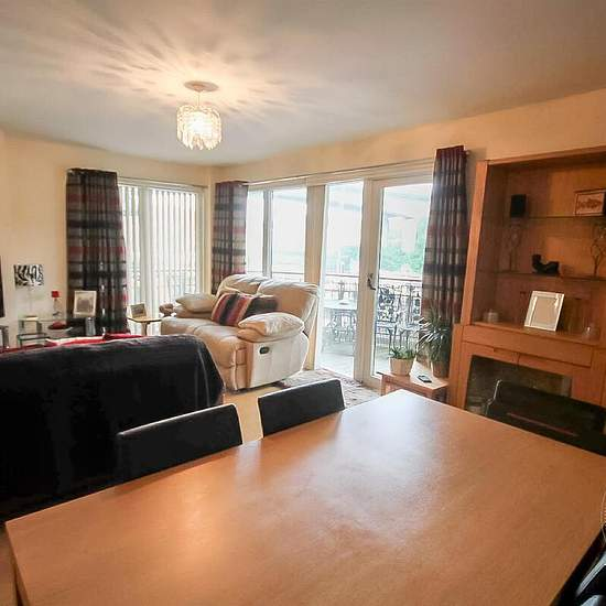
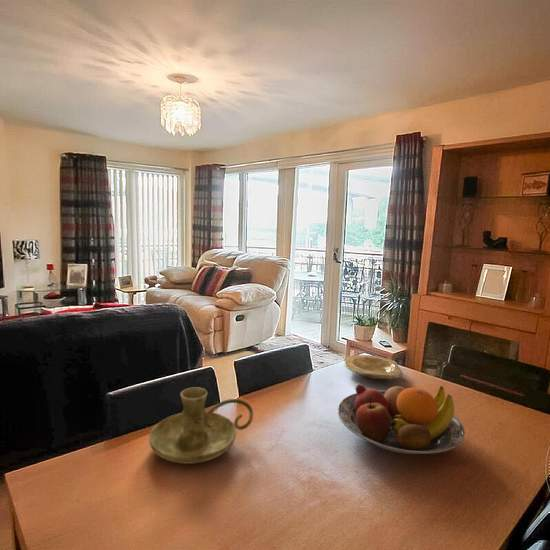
+ candle holder (203, 418)
+ plate (371, 368)
+ fruit bowl (398, 412)
